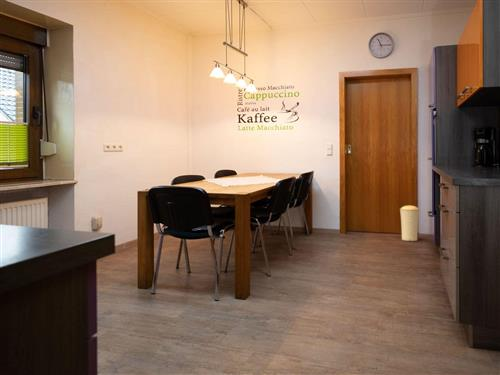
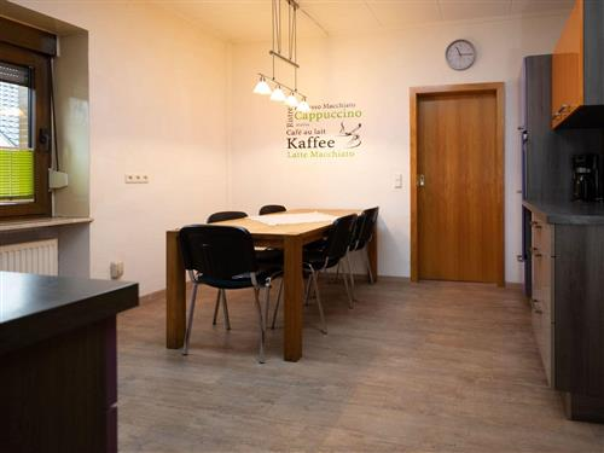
- trash can (409, 222)
